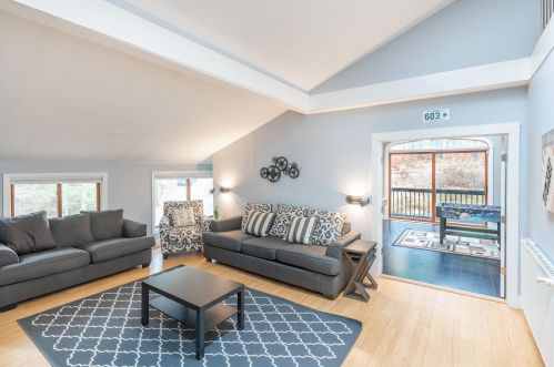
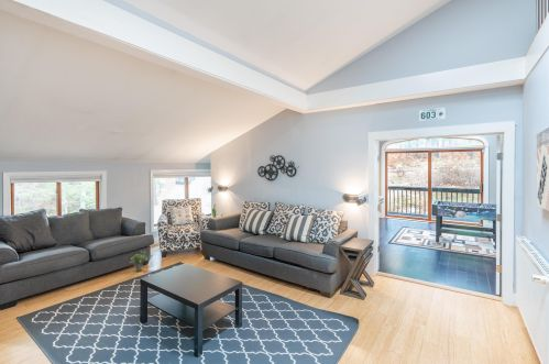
+ potted plant (142, 260)
